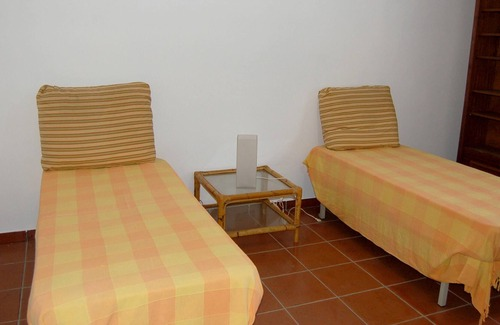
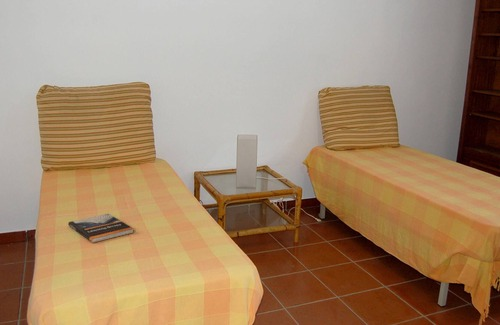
+ book (100, 227)
